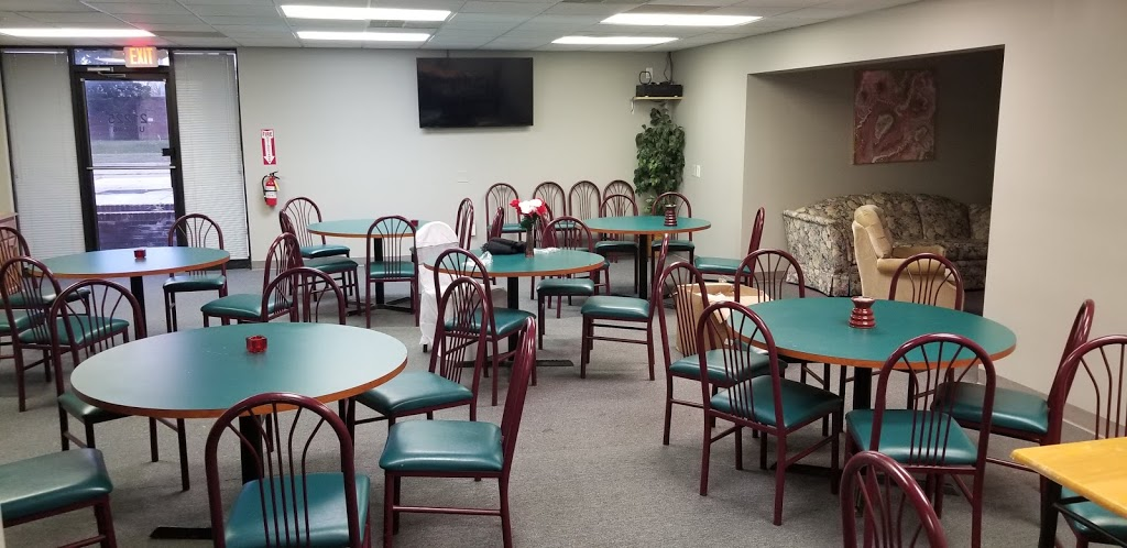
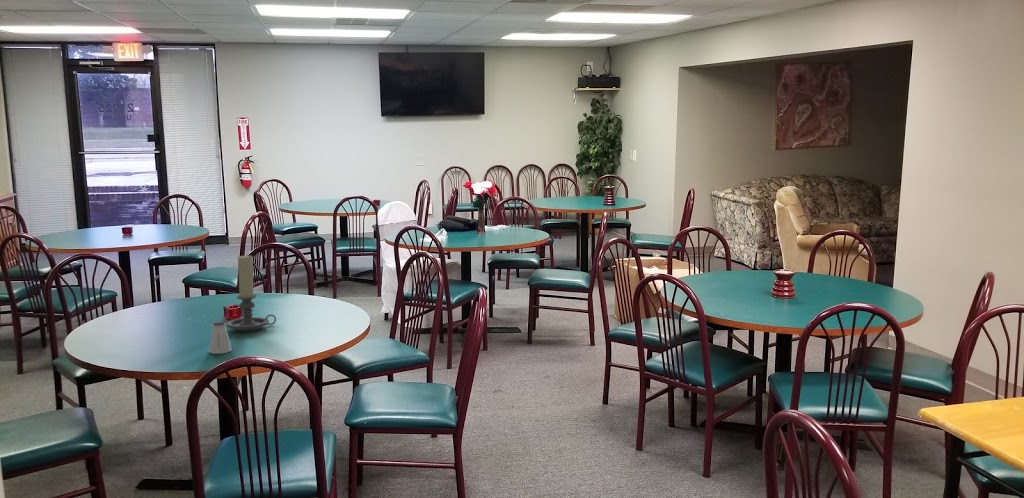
+ candle holder (250, 291)
+ saltshaker (219, 336)
